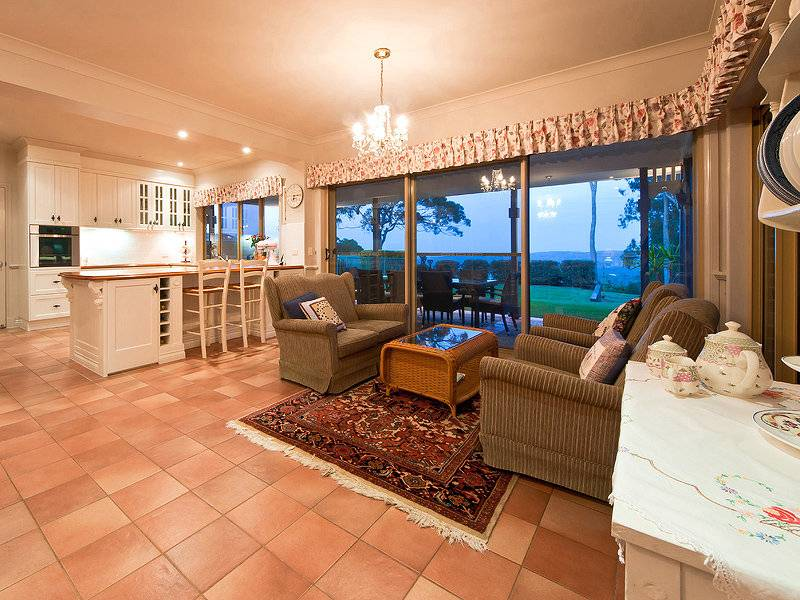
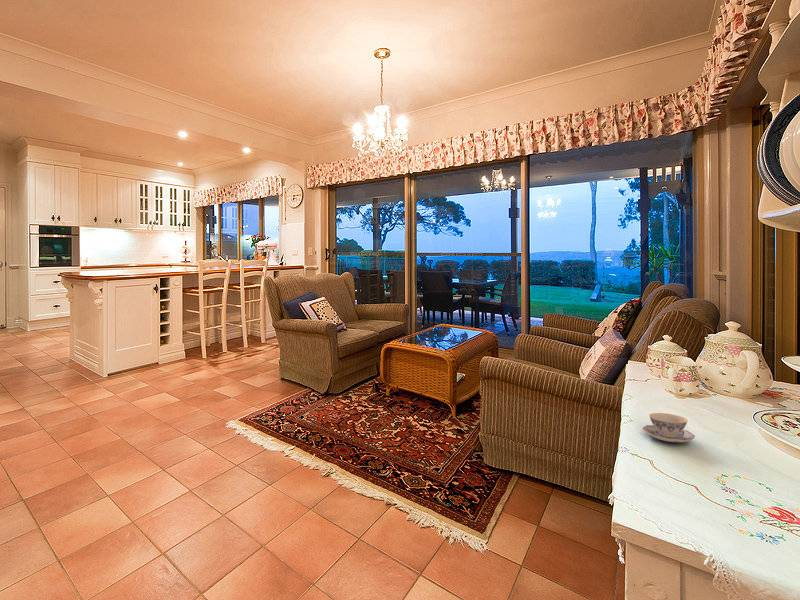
+ chinaware (667, 427)
